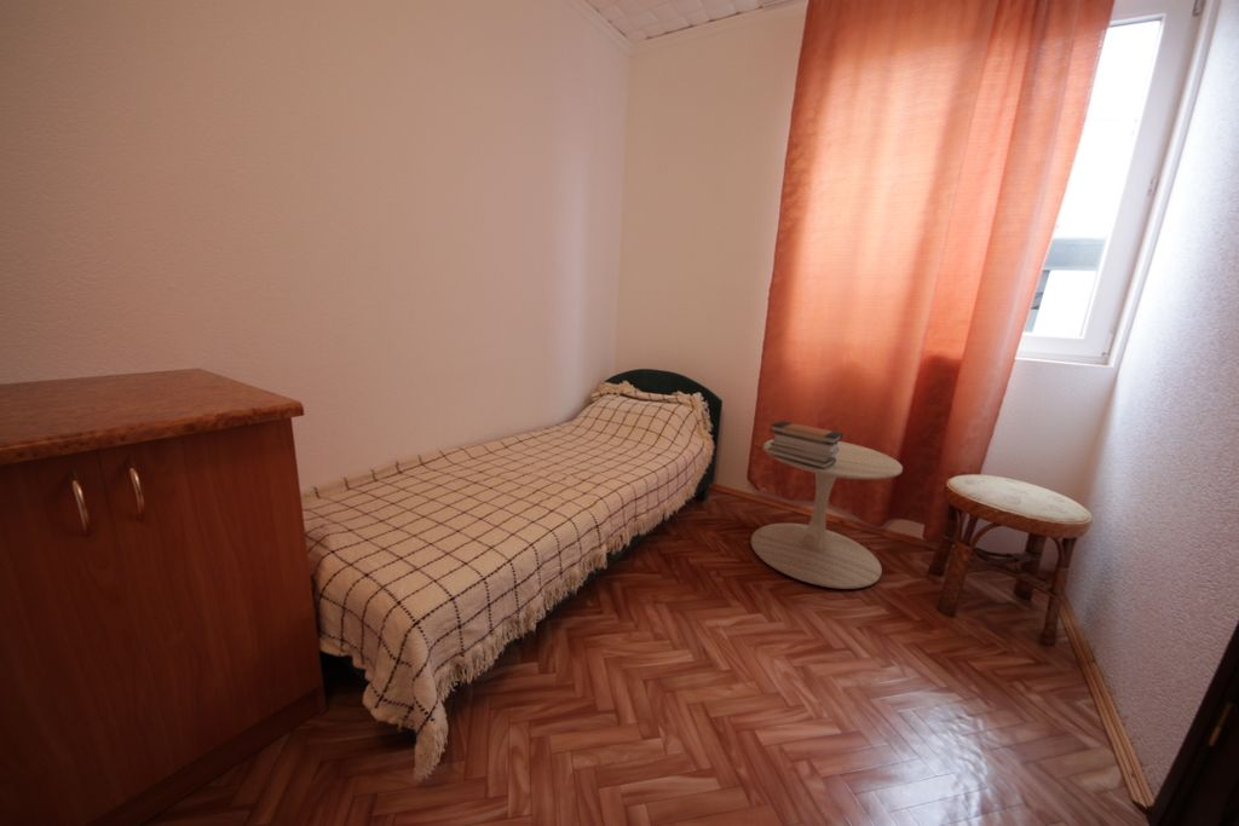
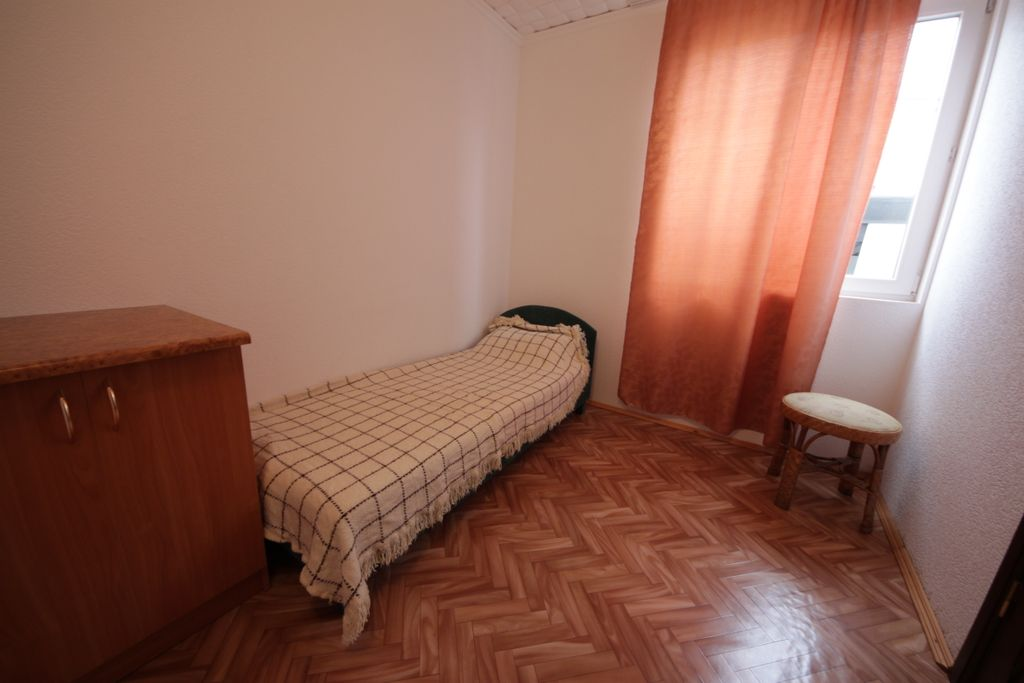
- side table (820, 504)
- book stack (803, 443)
